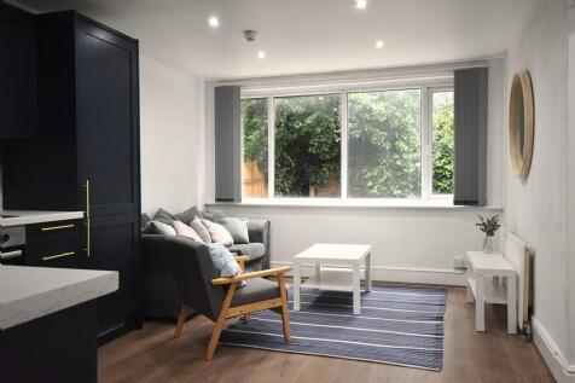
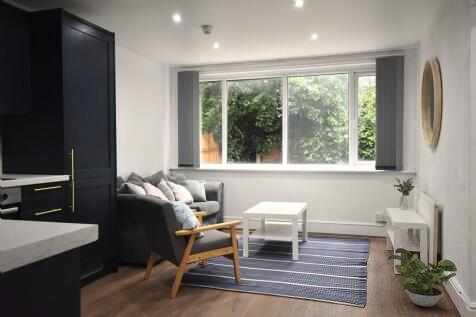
+ potted plant (420, 276)
